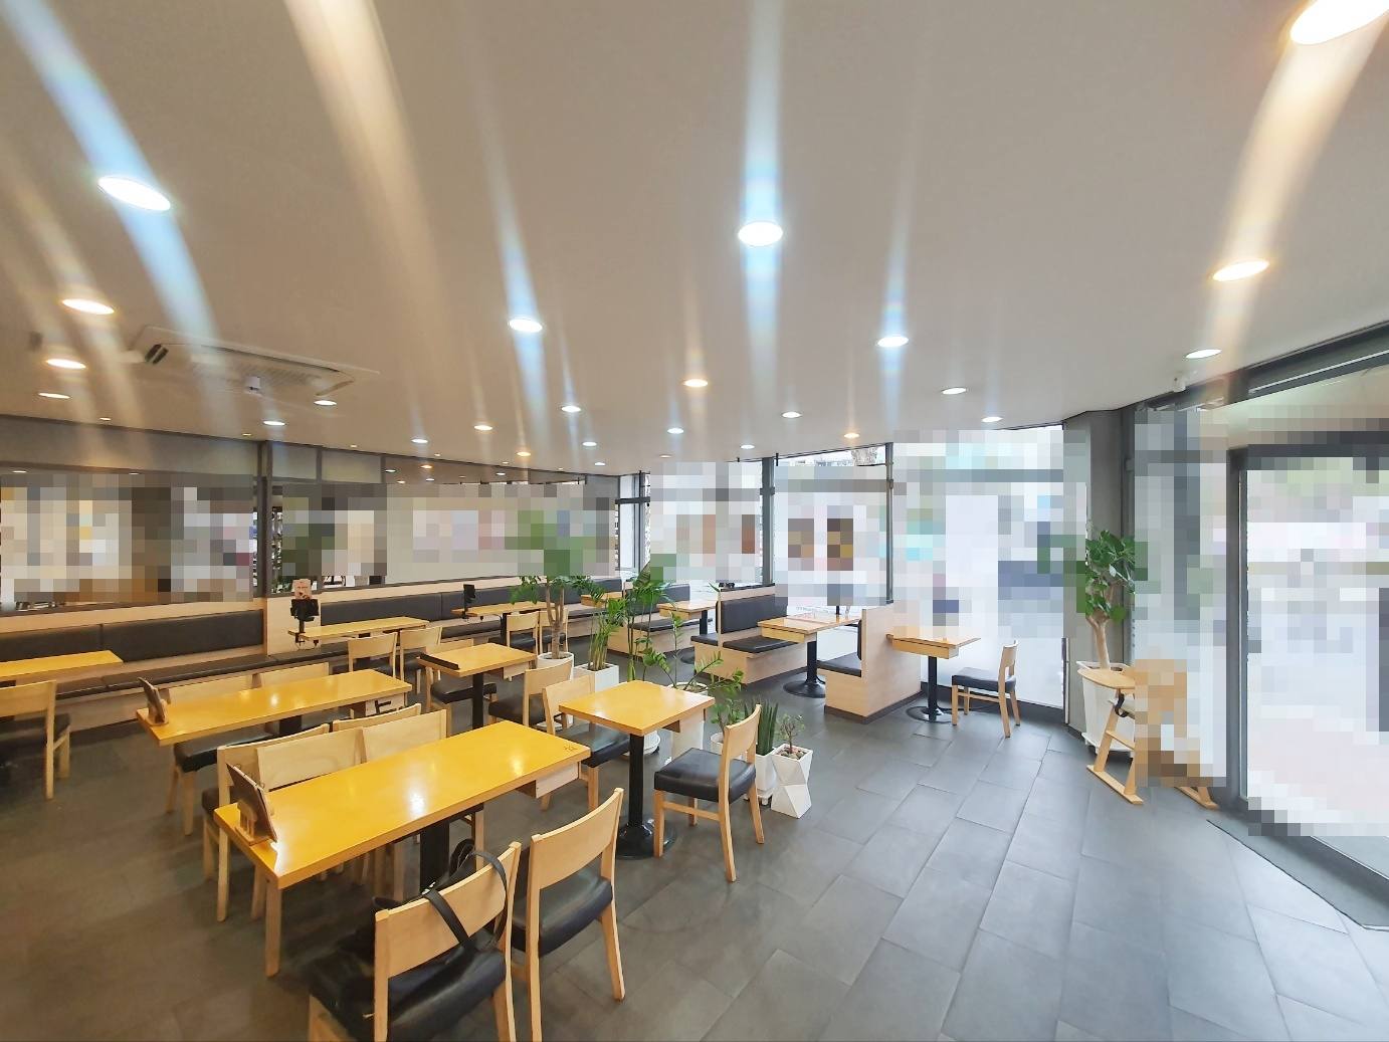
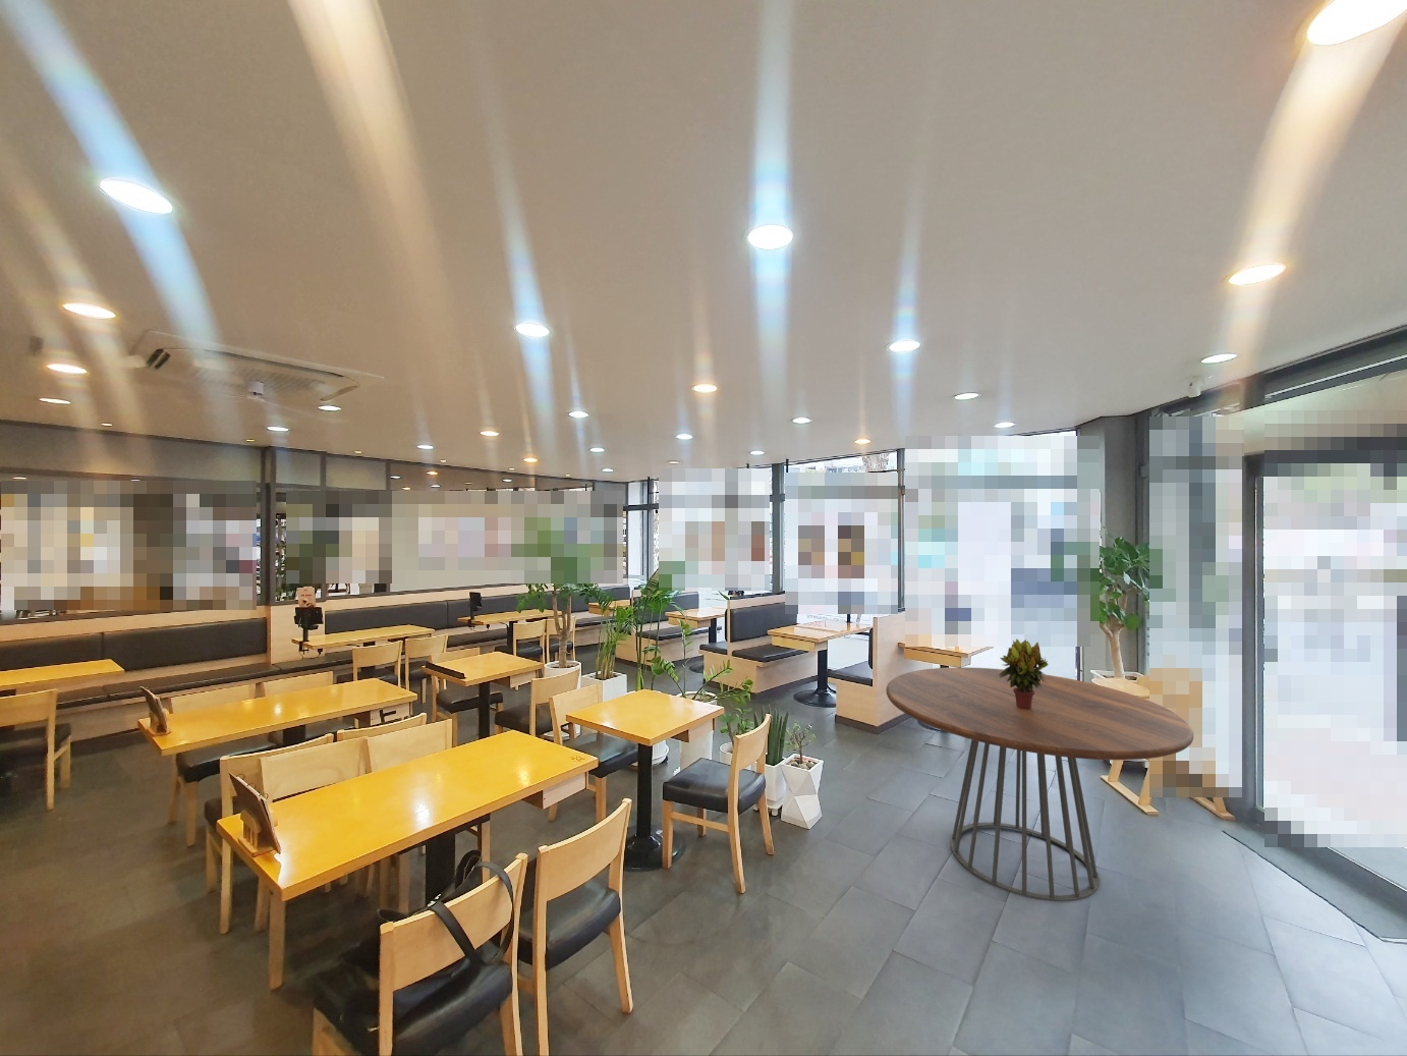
+ potted plant (1022, 671)
+ dining table (1022, 779)
